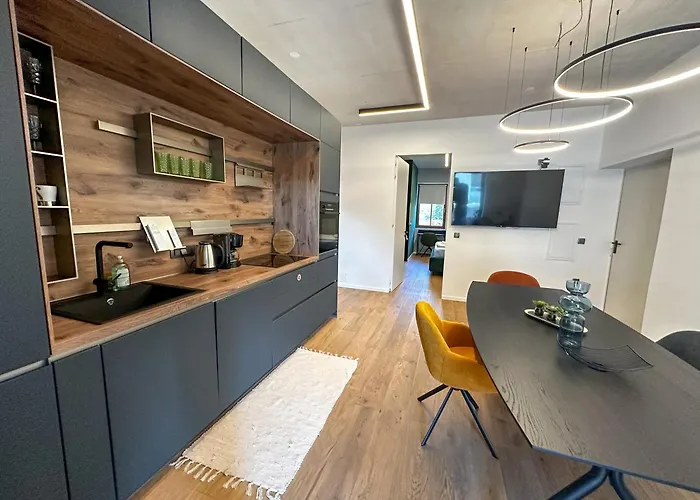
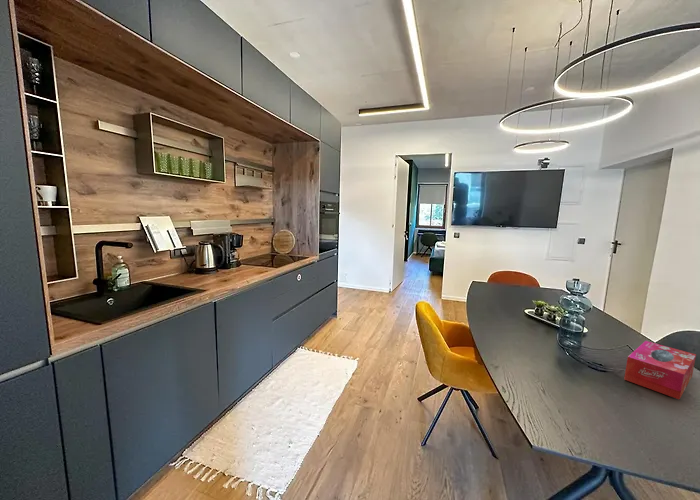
+ tissue box (660, 366)
